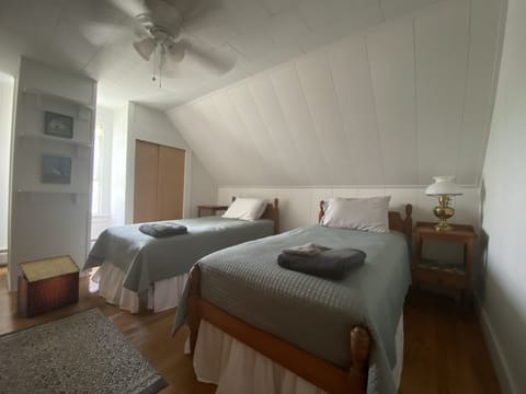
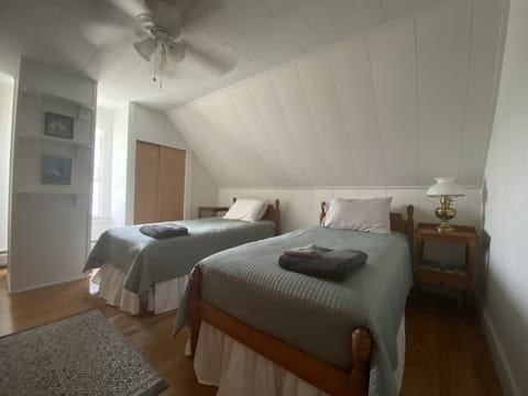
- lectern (50, 283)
